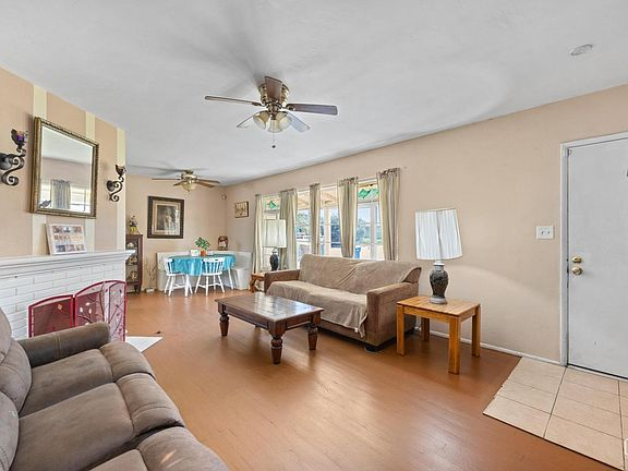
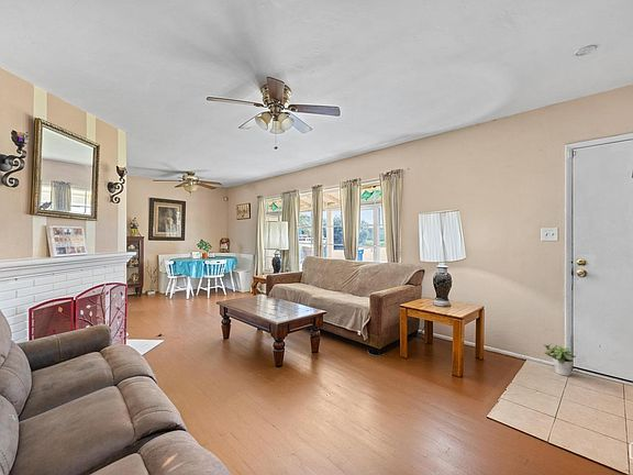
+ potted plant (558, 358)
